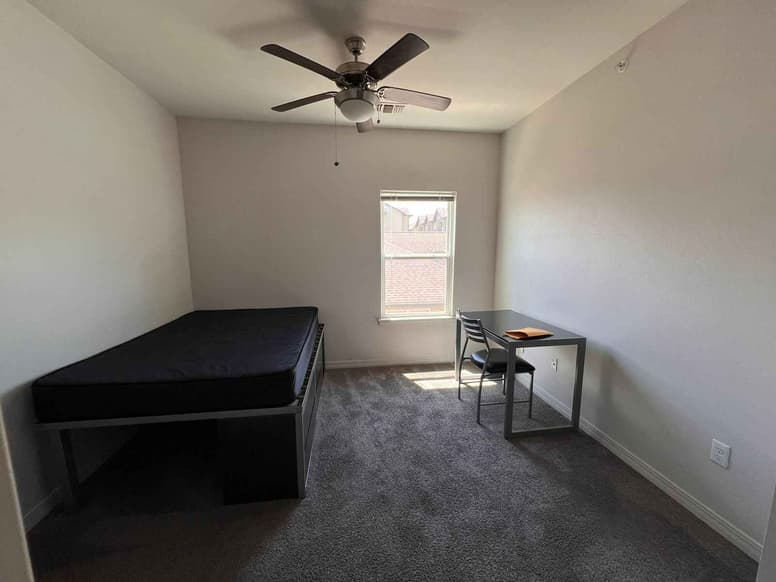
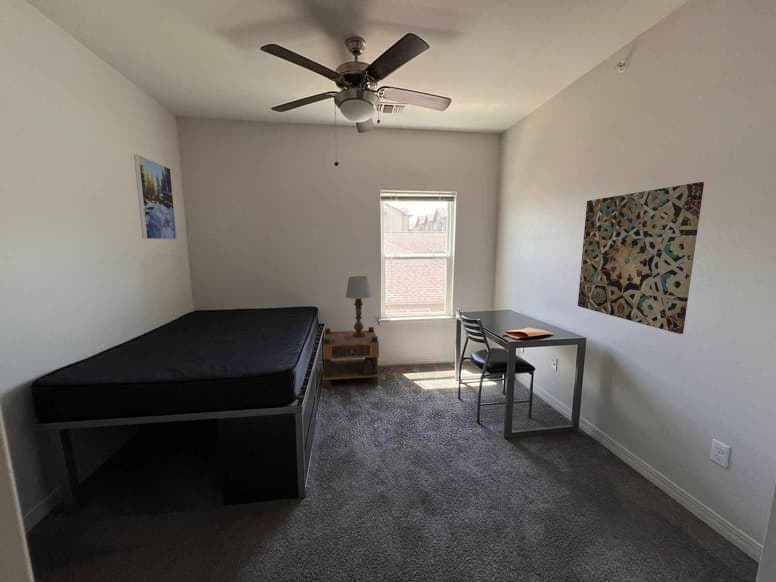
+ table lamp (358, 306)
+ nightstand (350, 355)
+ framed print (157, 201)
+ wall art (628, 257)
